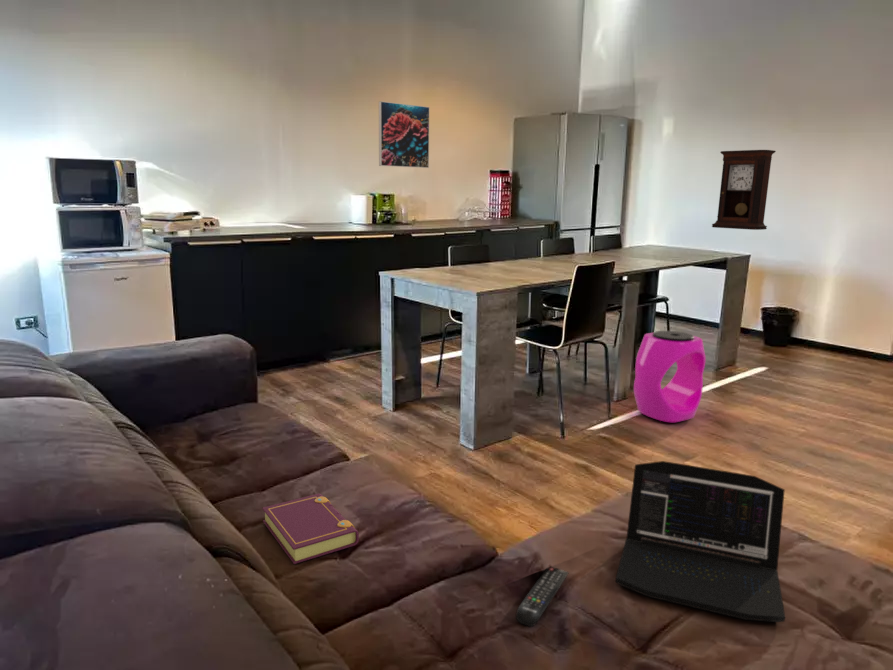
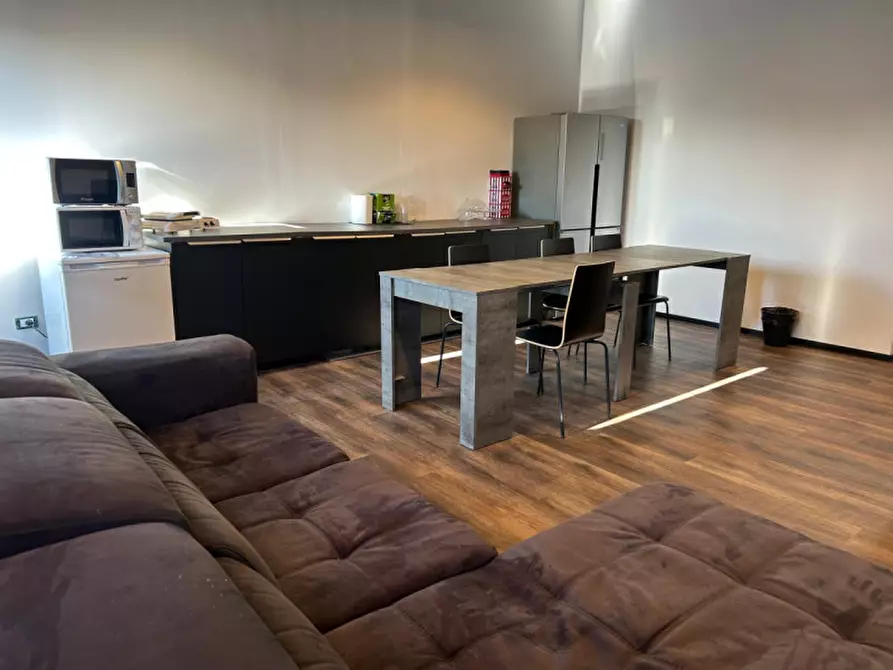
- remote control (543, 593)
- book (309, 524)
- pendulum clock (741, 190)
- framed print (404, 135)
- stool (672, 378)
- laptop (701, 534)
